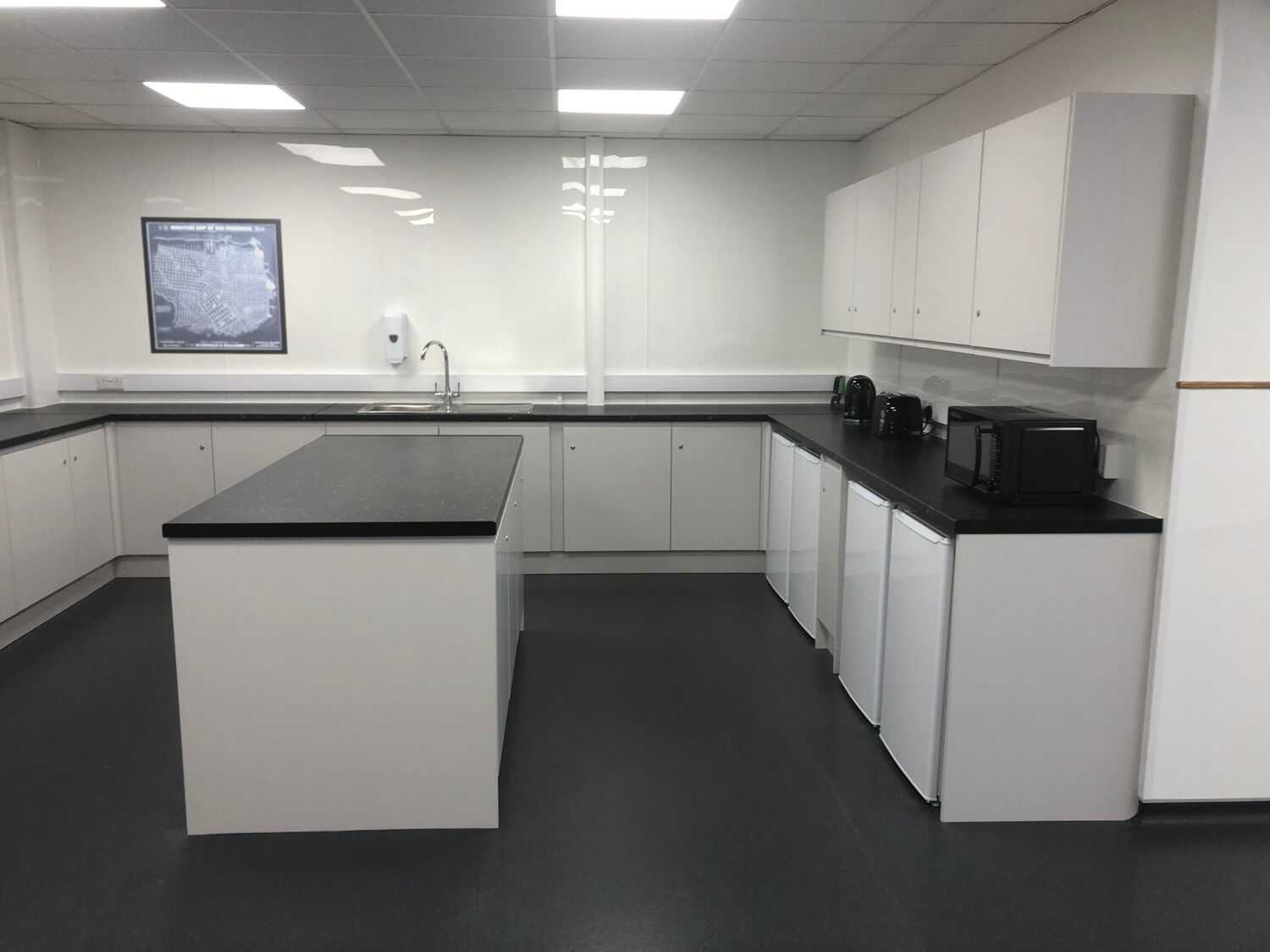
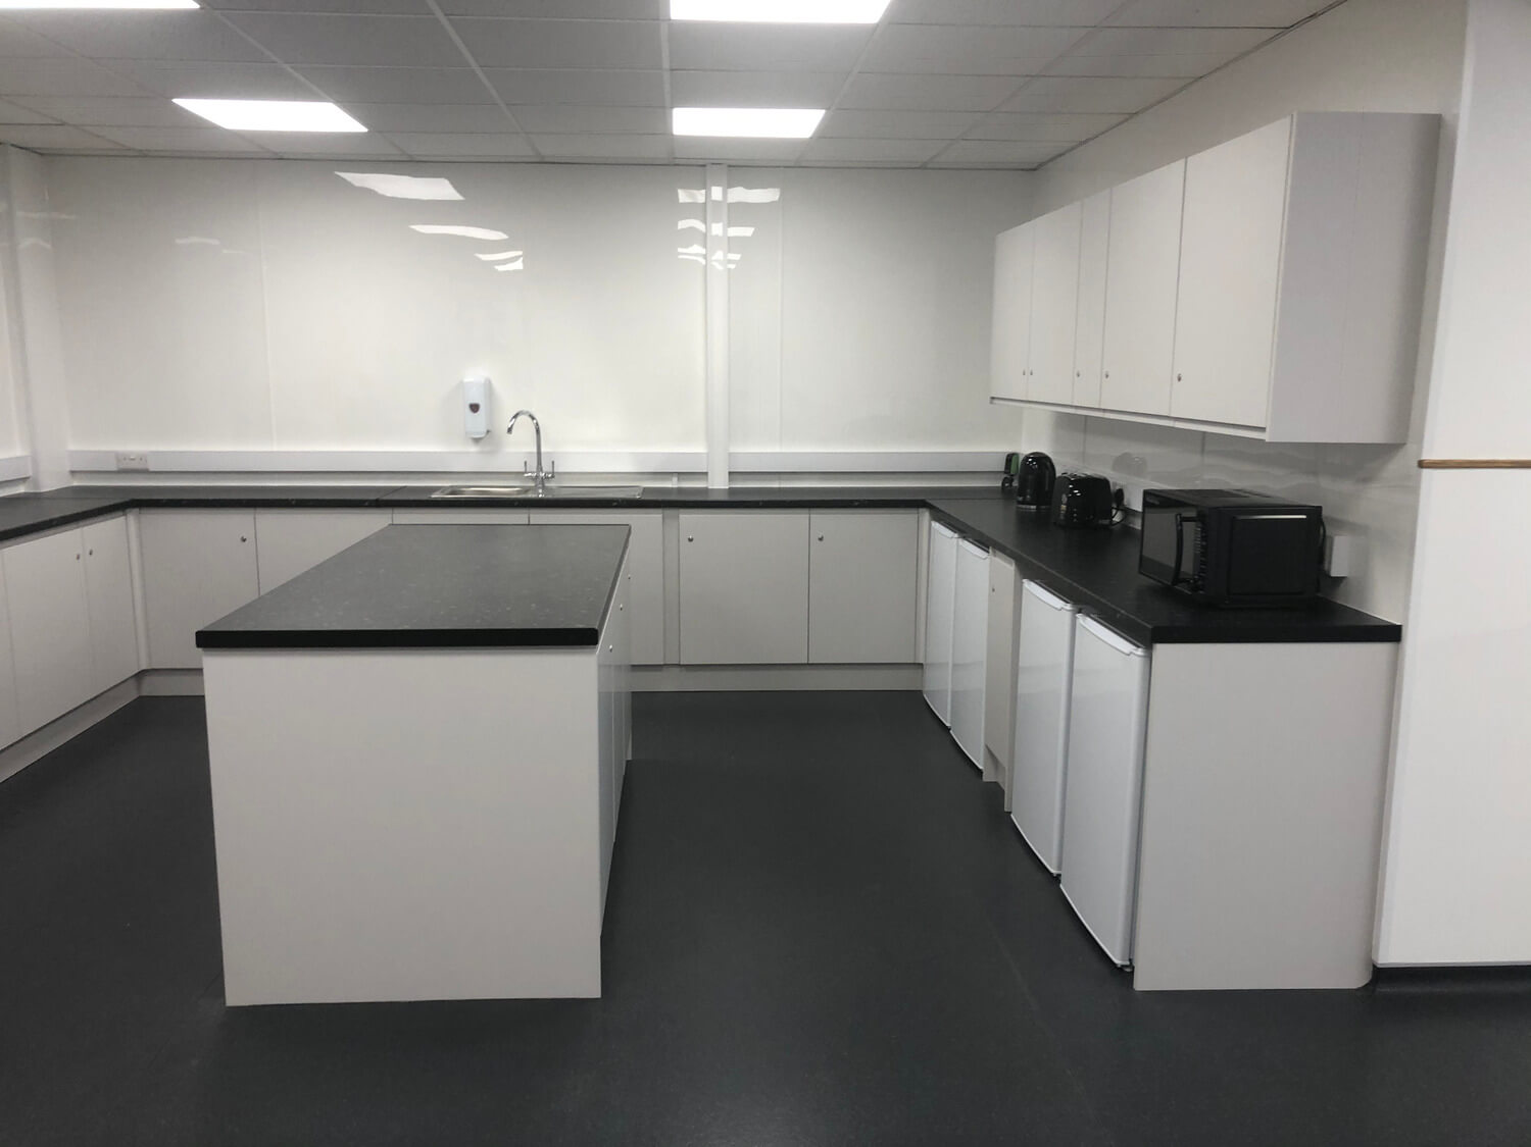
- wall art (215, 286)
